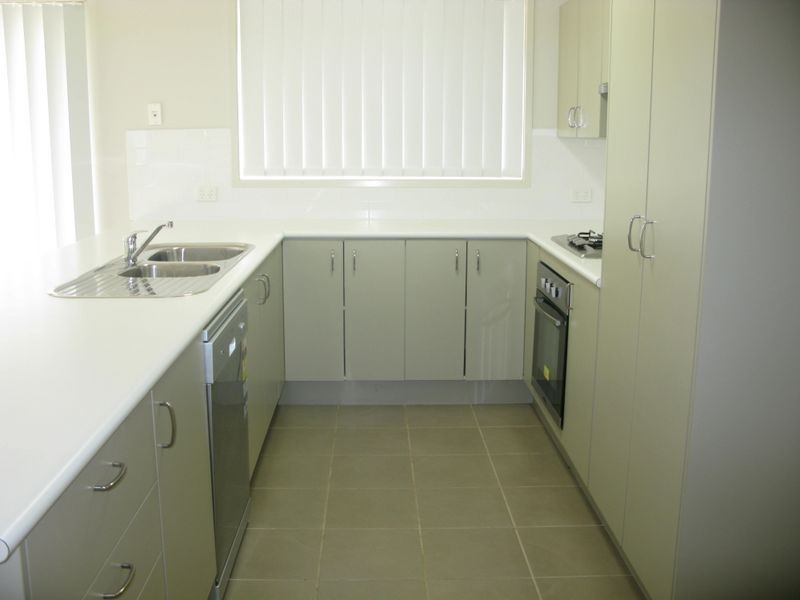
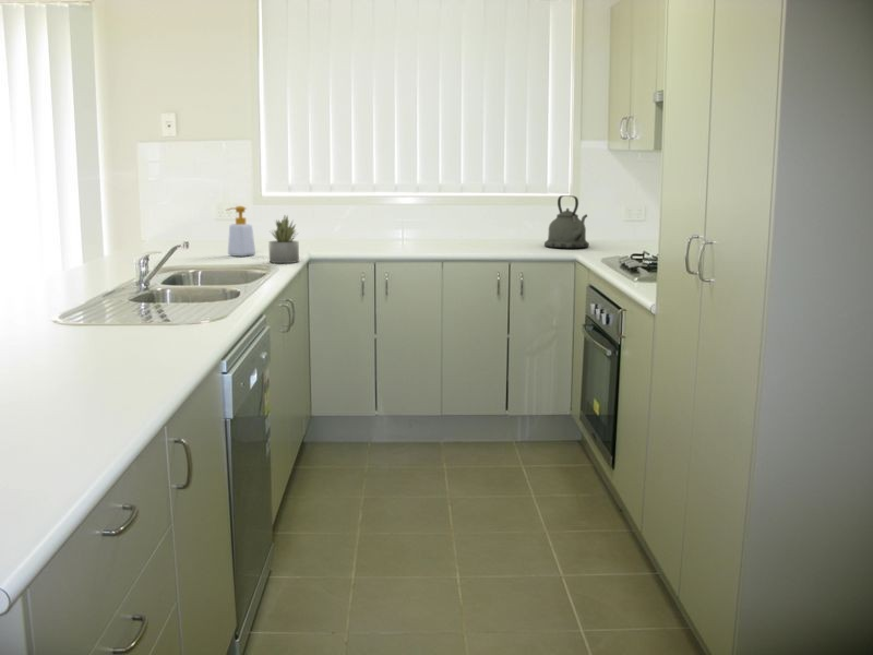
+ succulent plant (284, 238)
+ soap bottle (237, 230)
+ kettle (570, 221)
